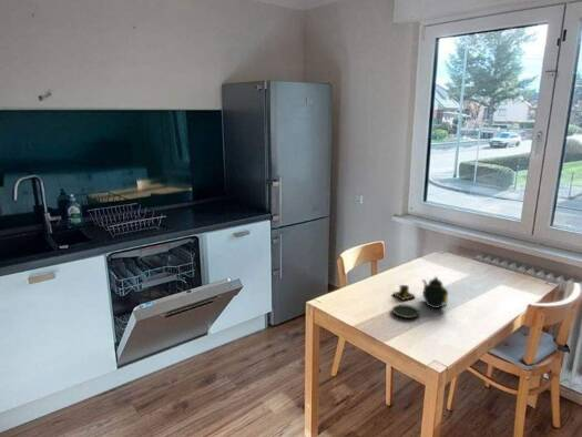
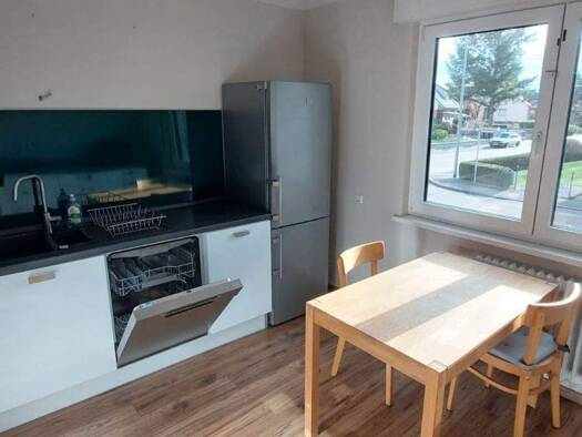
- teapot (410, 293)
